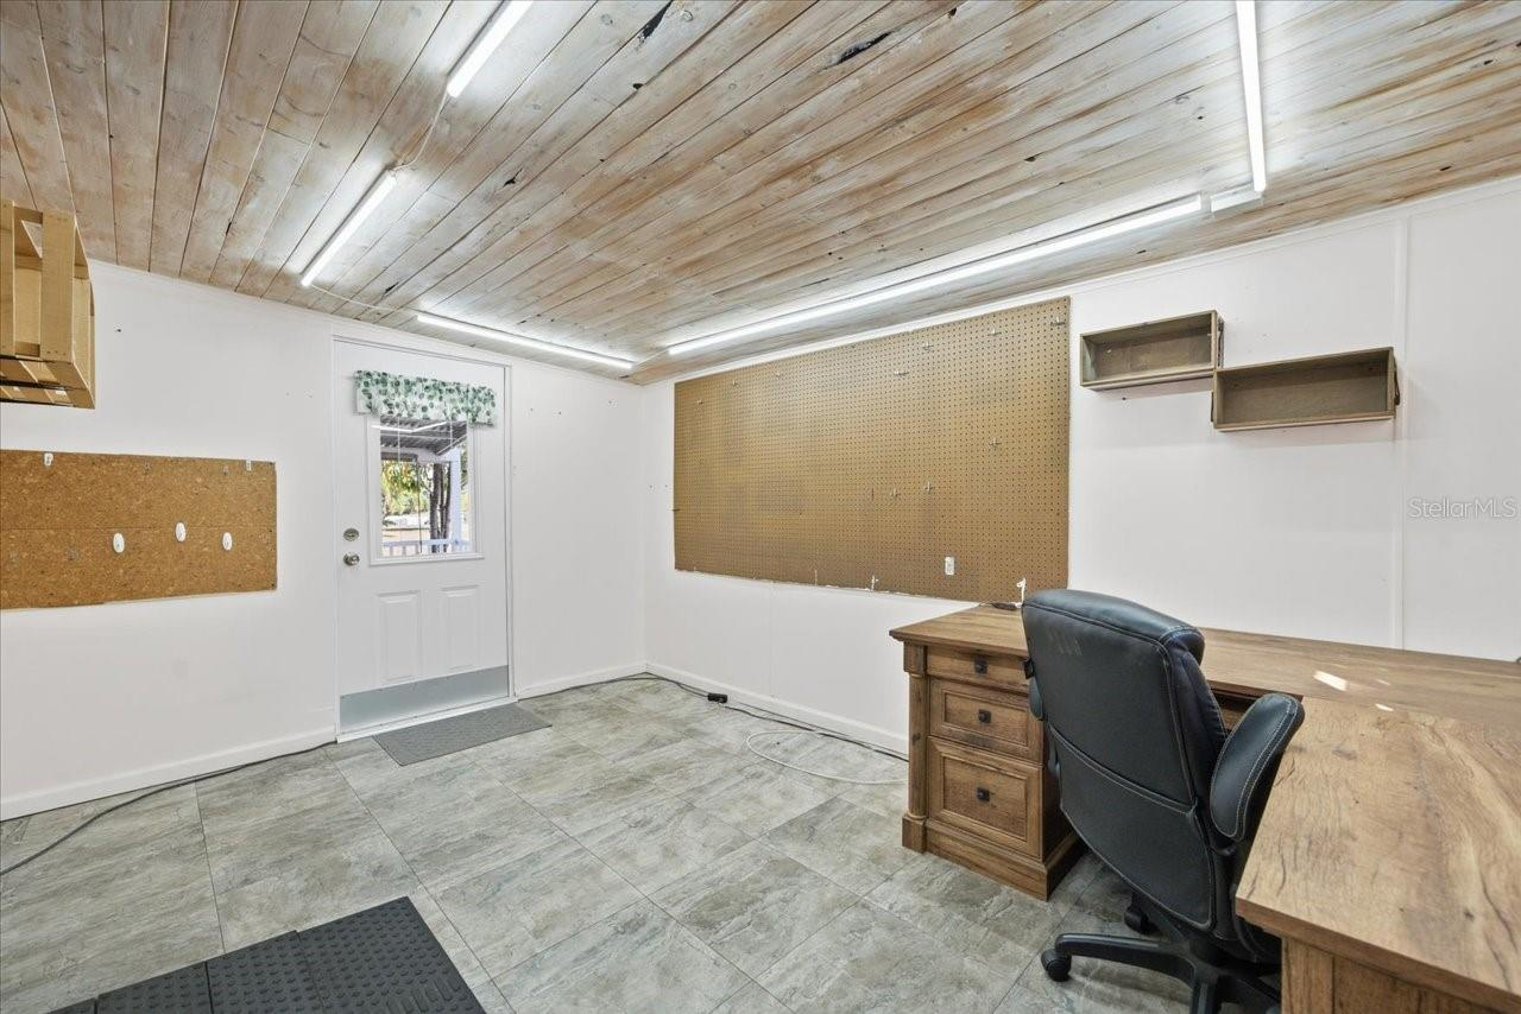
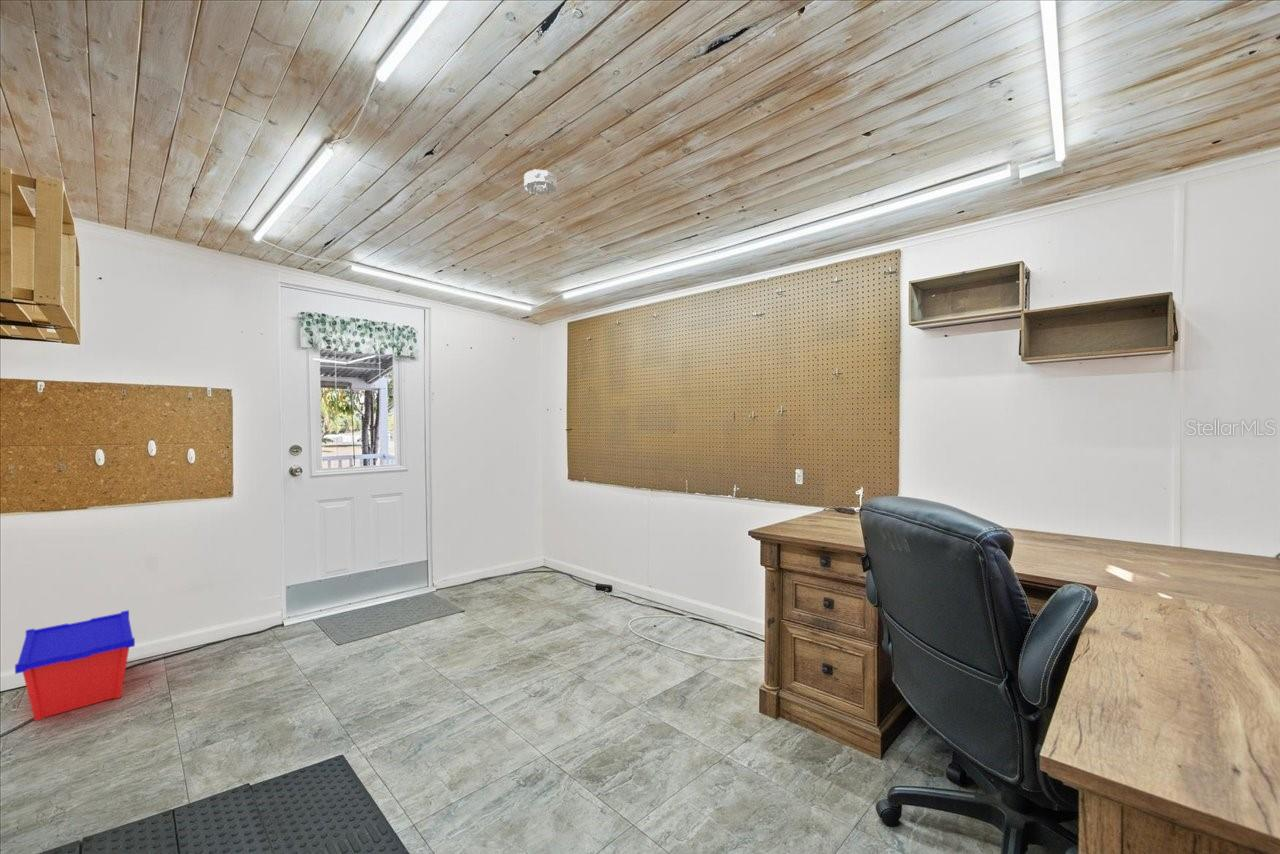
+ storage bin (79, 663)
+ smoke detector (540, 181)
